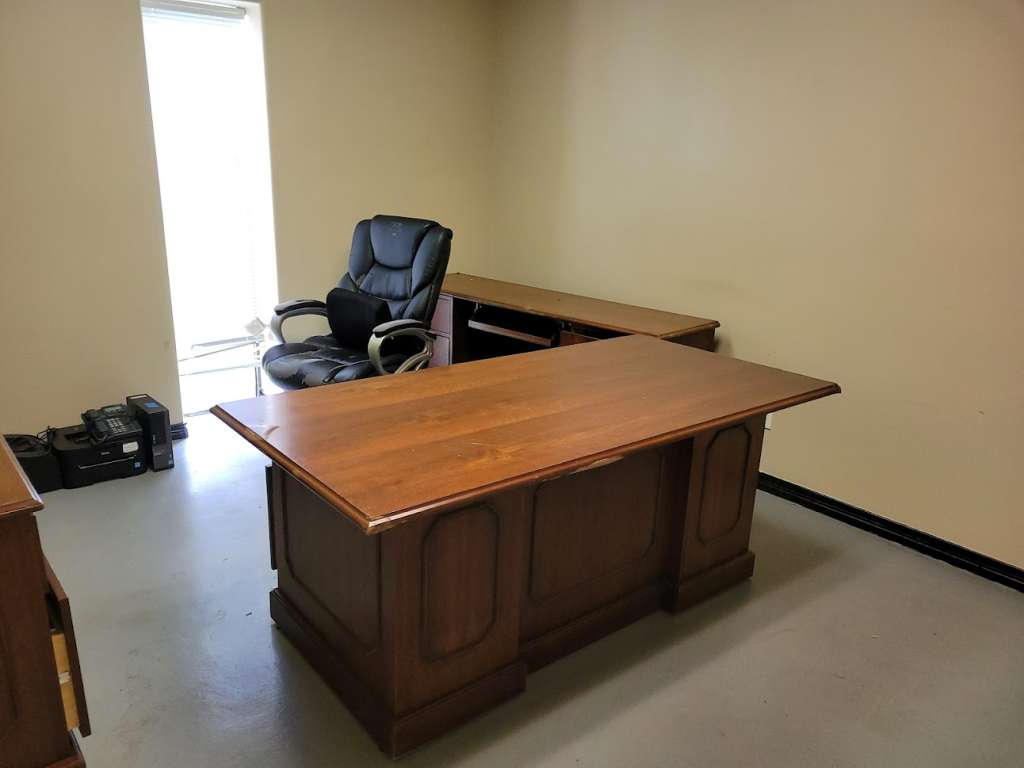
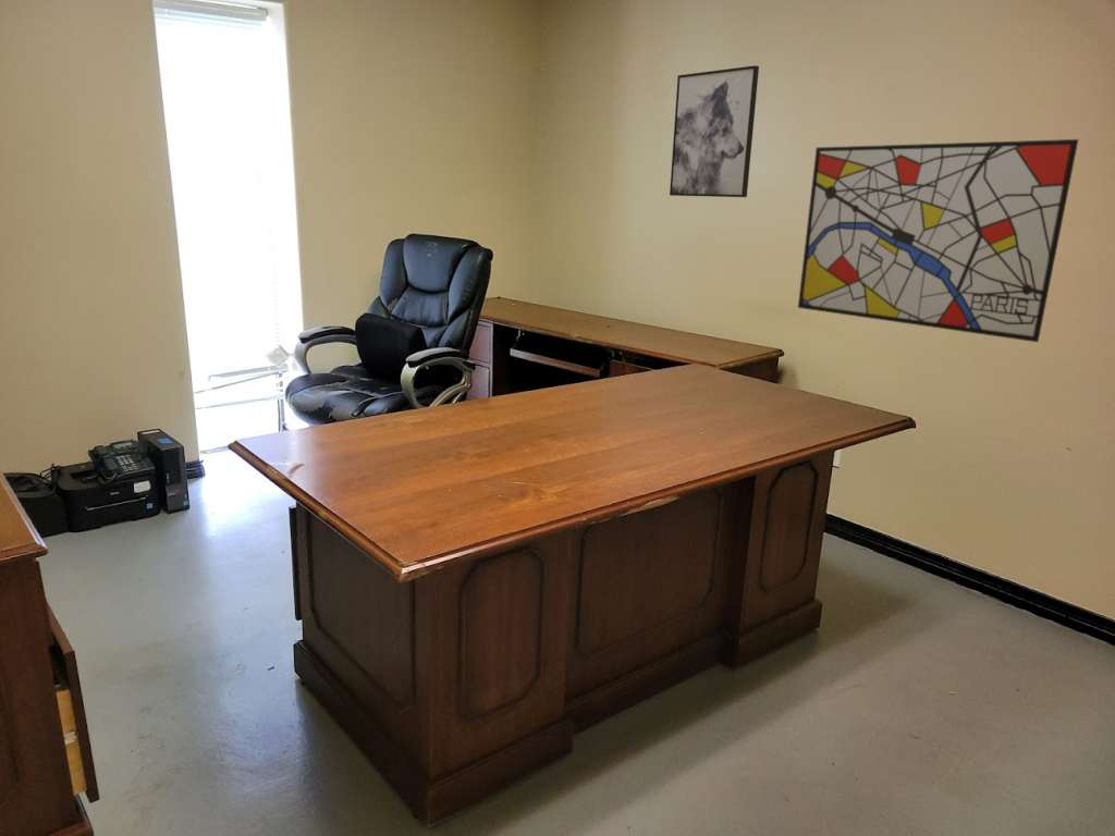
+ wall art (917, 235)
+ wall art (711, 134)
